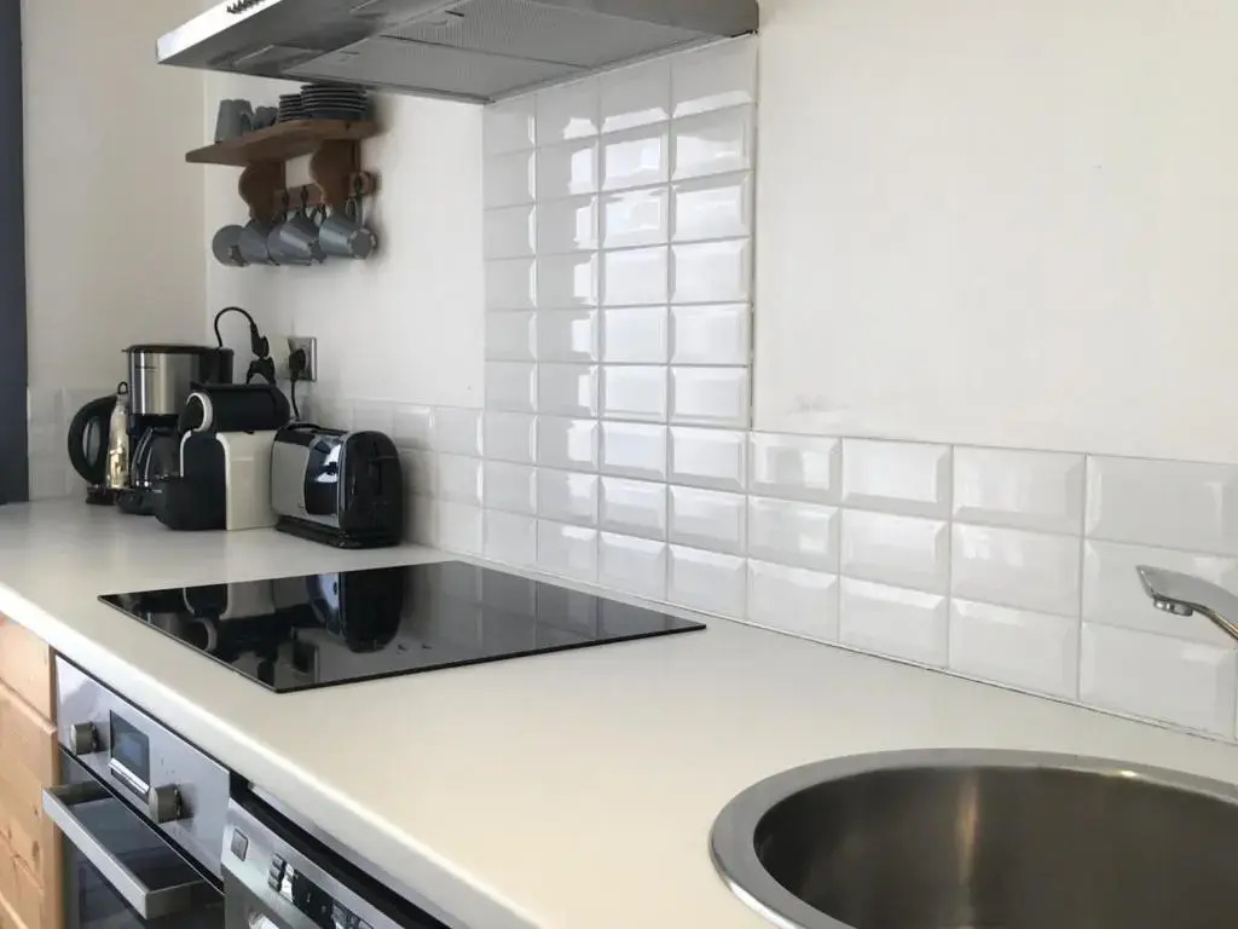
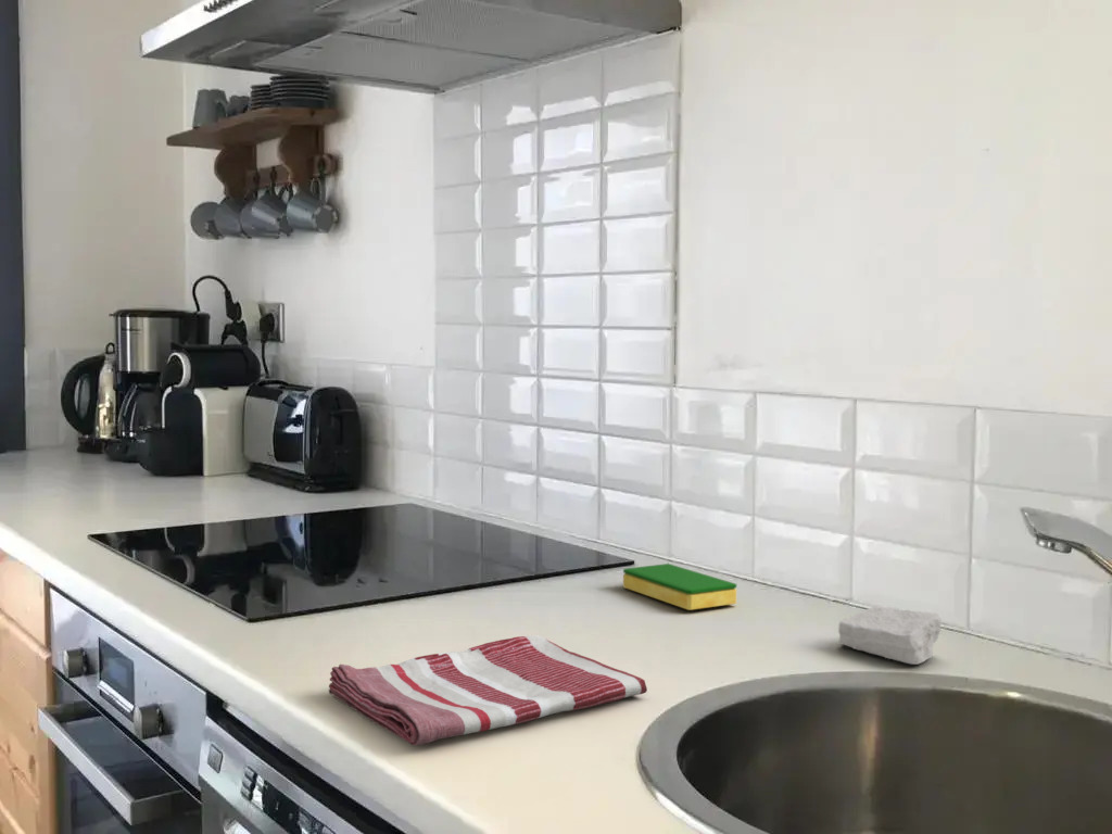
+ dish towel (486, 680)
+ soap bar (889, 630)
+ dish sponge (678, 585)
